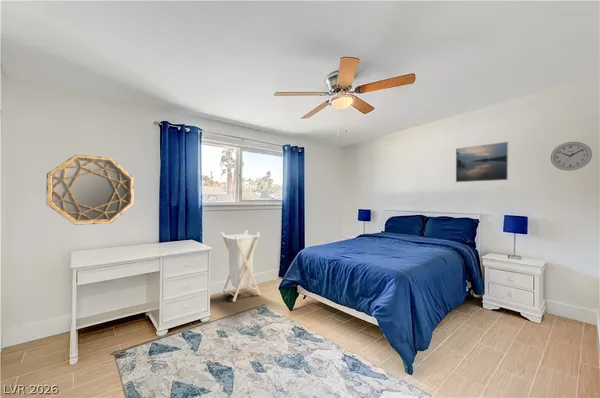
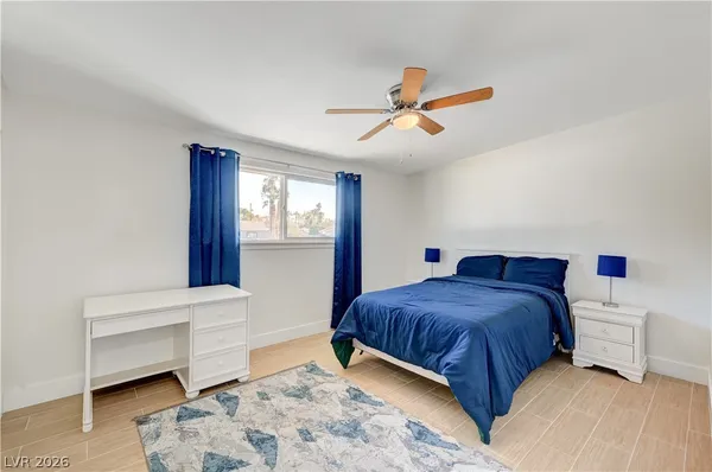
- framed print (480, 163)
- laundry hamper (240, 263)
- wall clock (570, 156)
- home mirror (93, 190)
